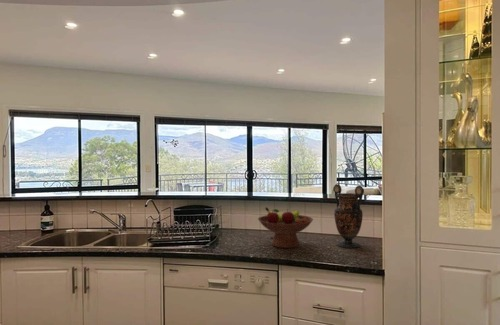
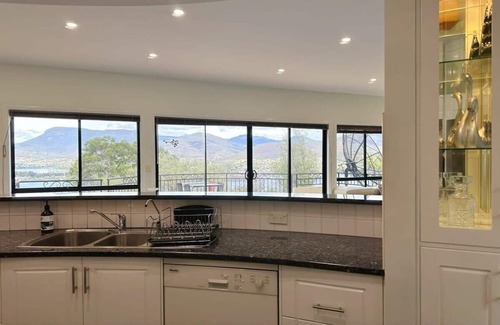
- vase (348, 214)
- fruit bowl (285, 226)
